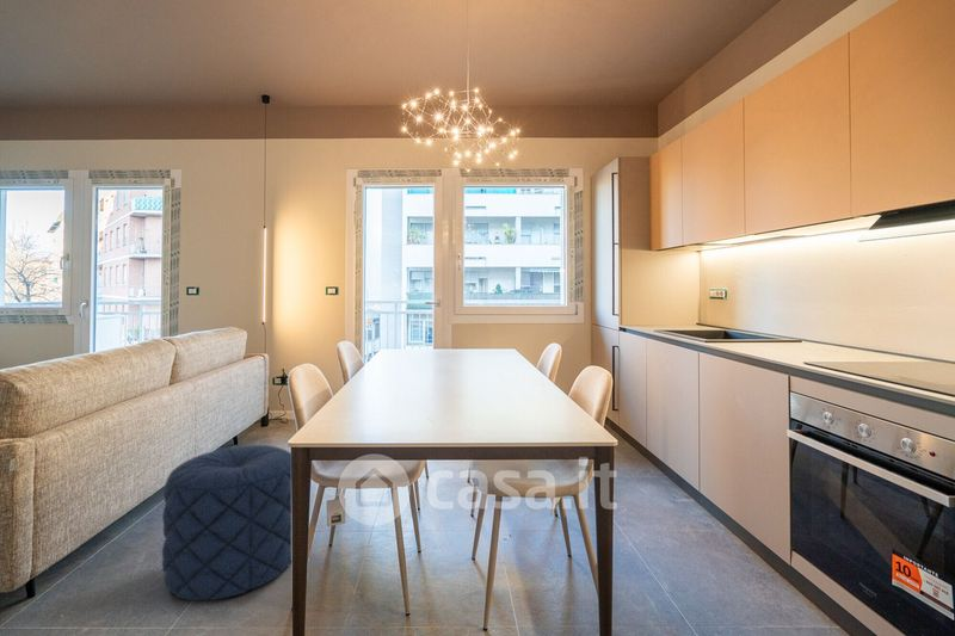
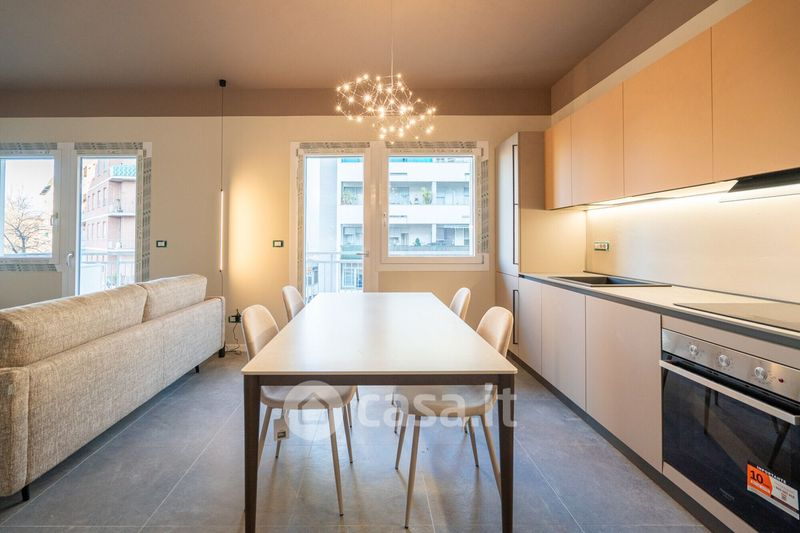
- pouf (234, 511)
